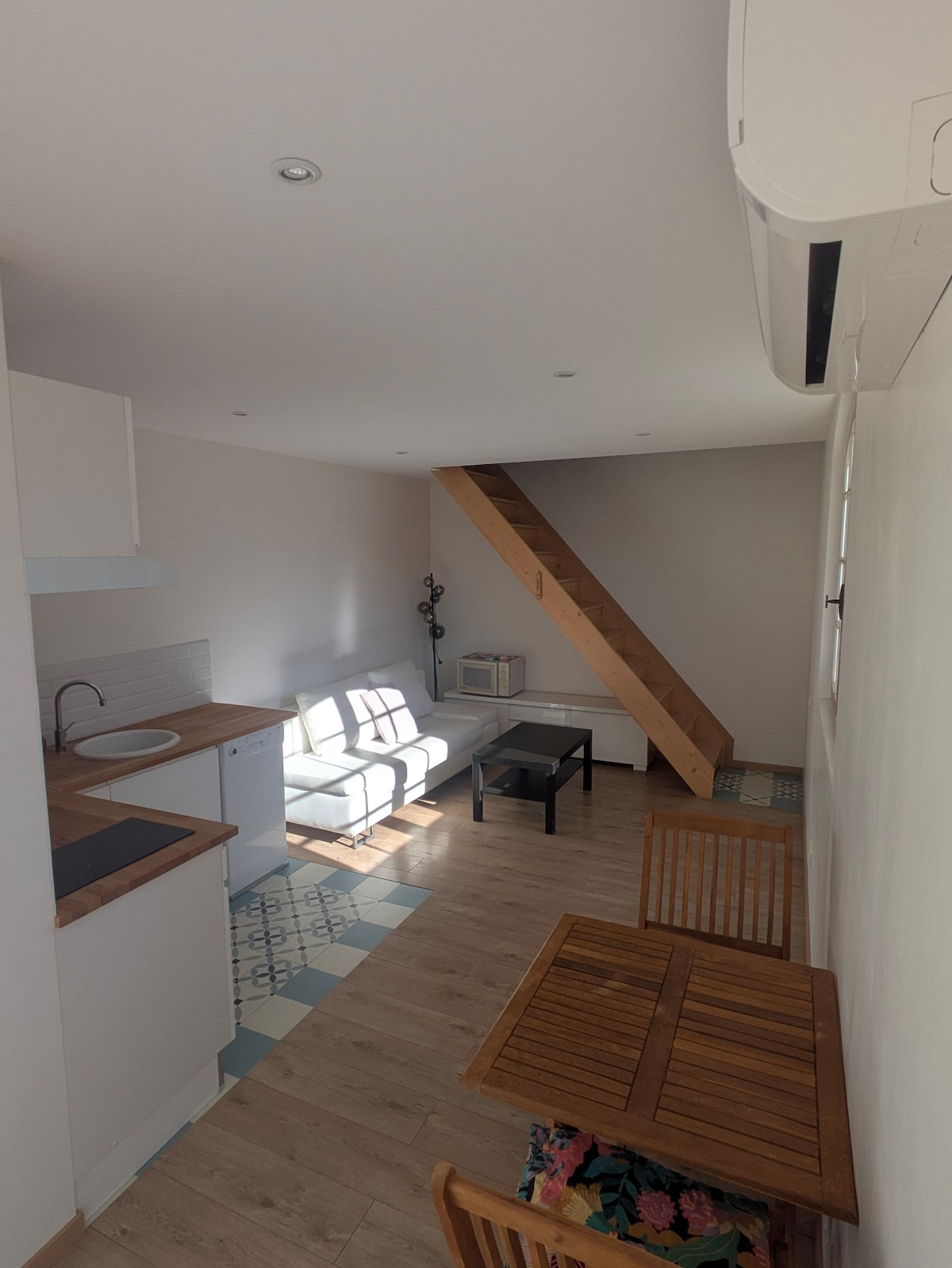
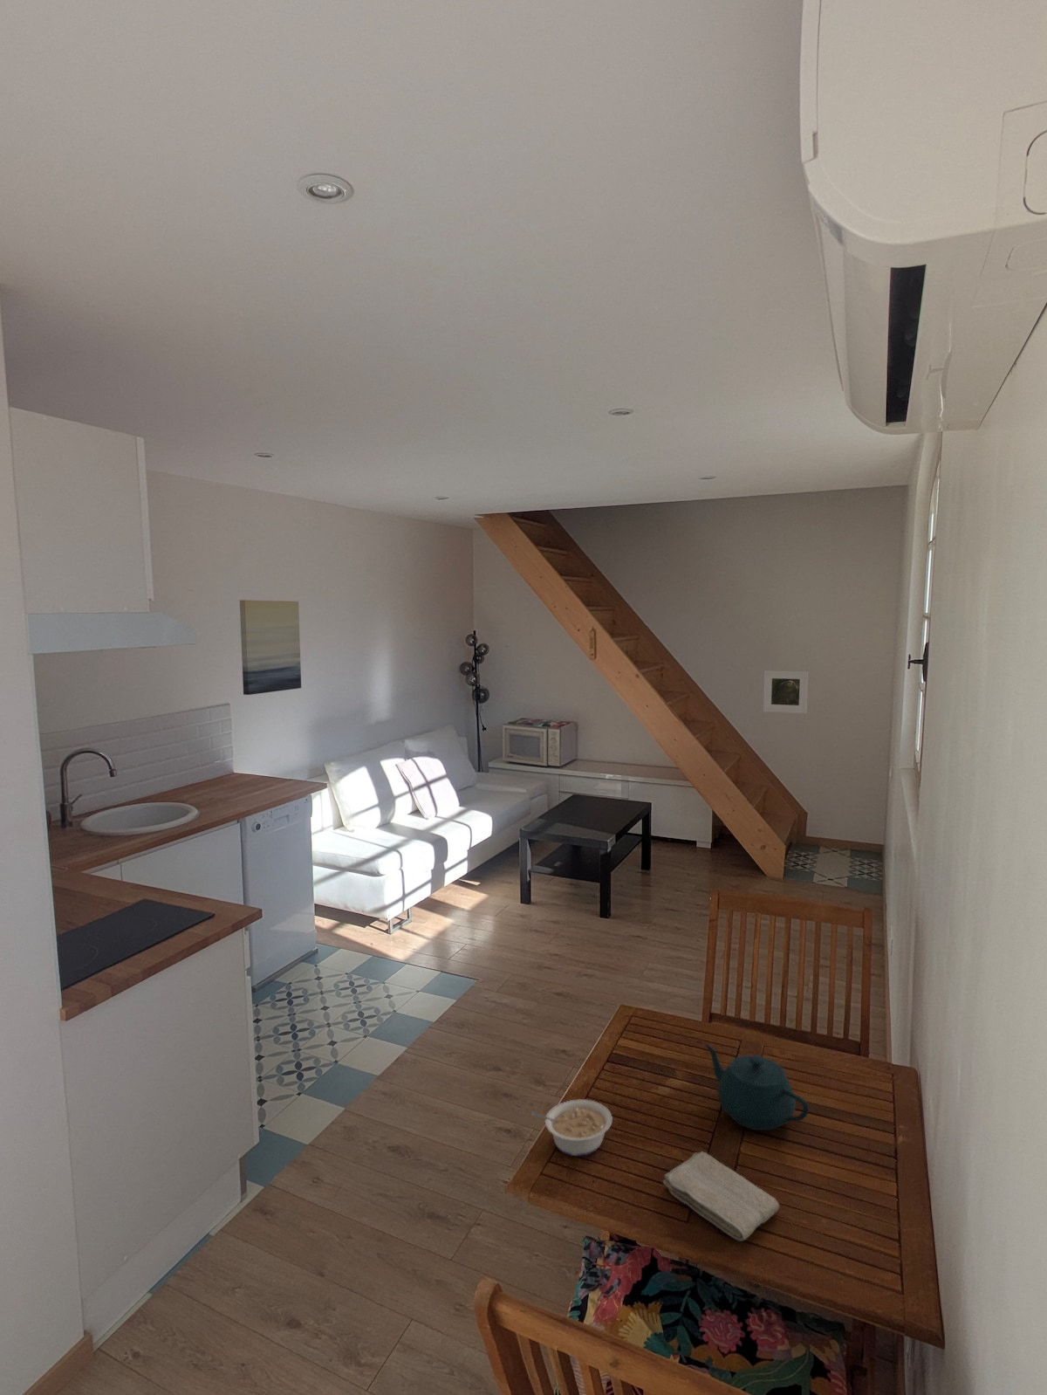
+ washcloth (719, 1191)
+ wall art (272, 646)
+ teapot (753, 1085)
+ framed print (785, 691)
+ legume (576, 1129)
